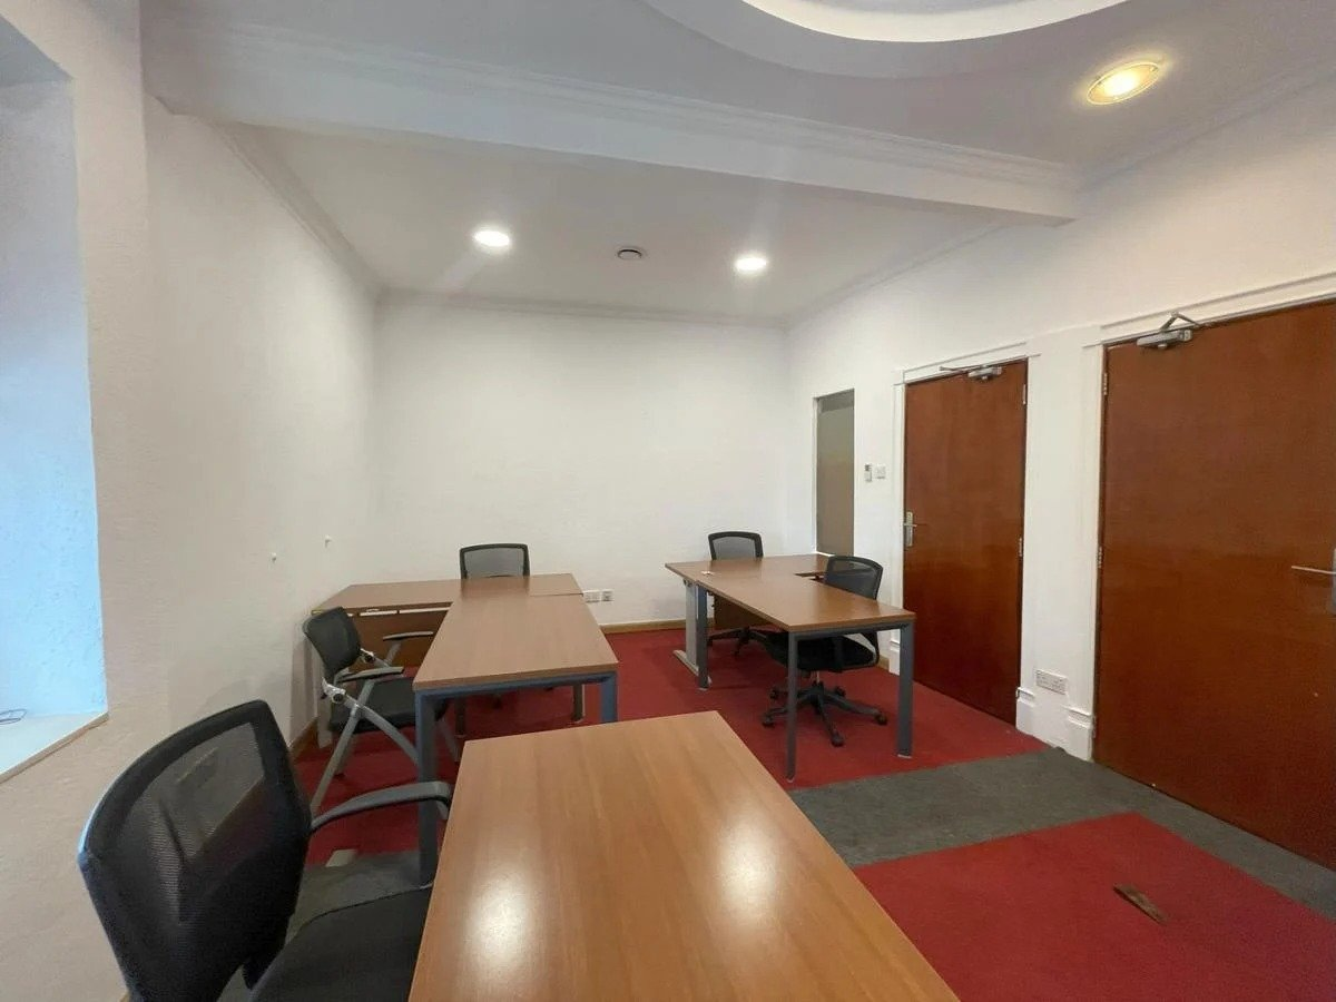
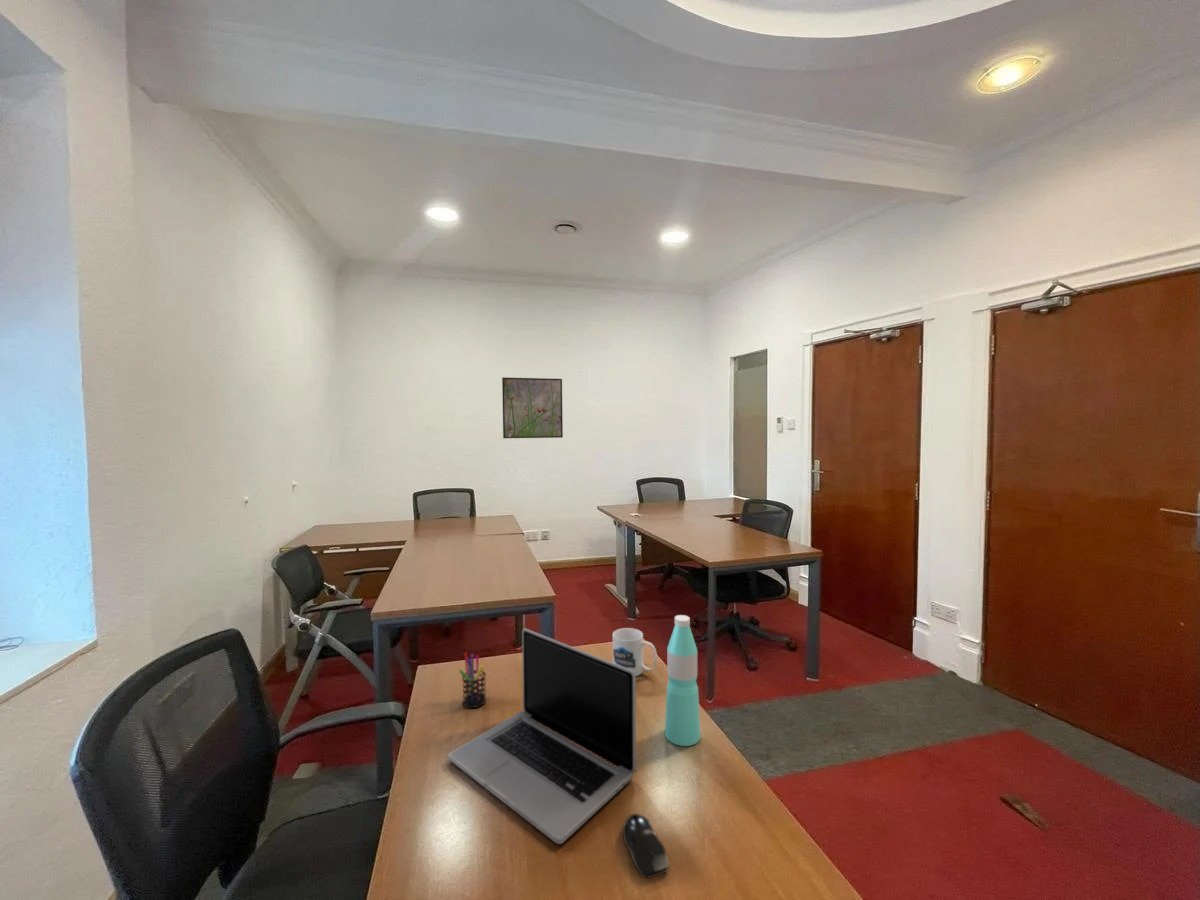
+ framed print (533, 408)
+ mug (632, 653)
+ water bottle (682, 676)
+ computer mouse (644, 841)
+ pen holder (470, 679)
+ laptop (538, 717)
